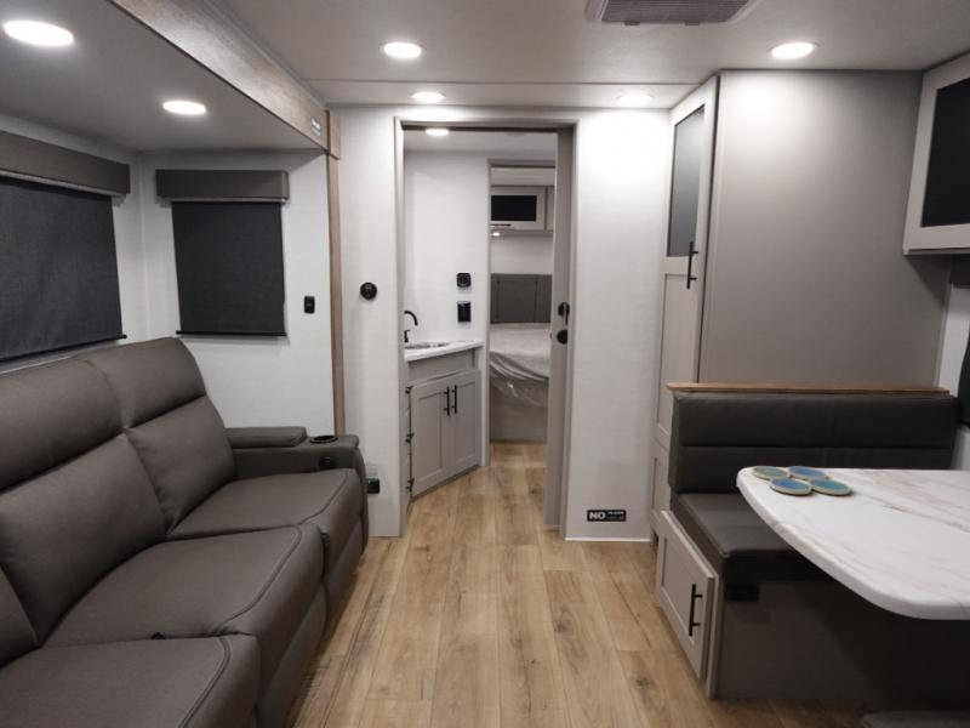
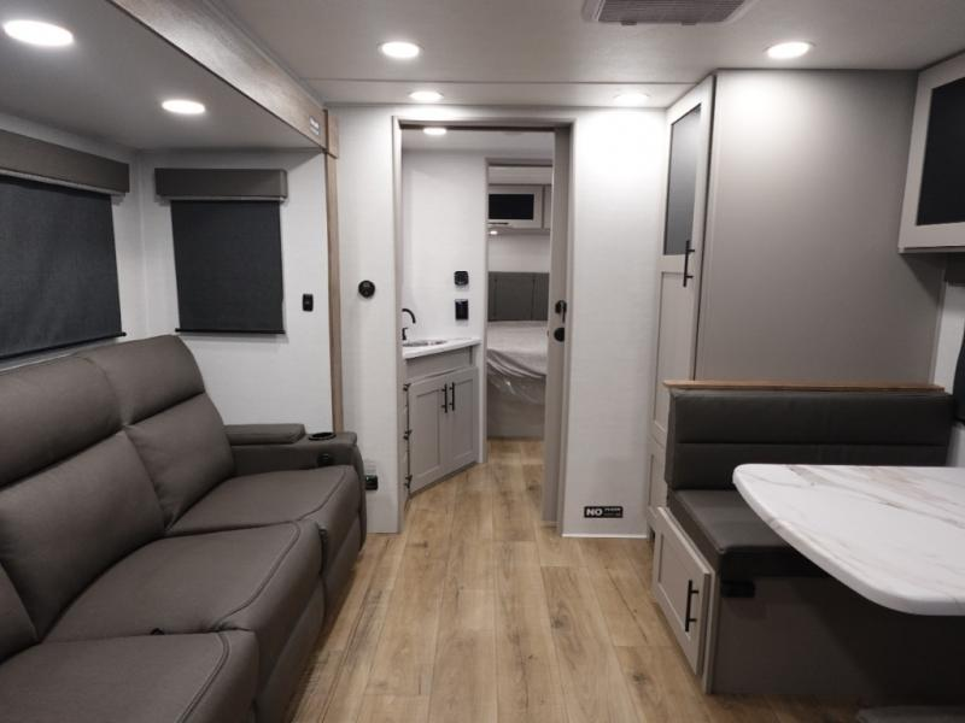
- drink coaster (799, 478)
